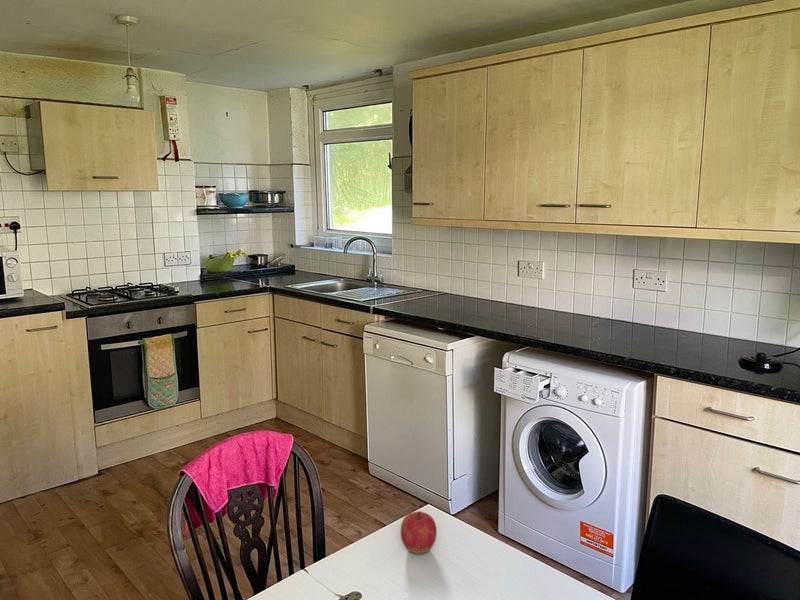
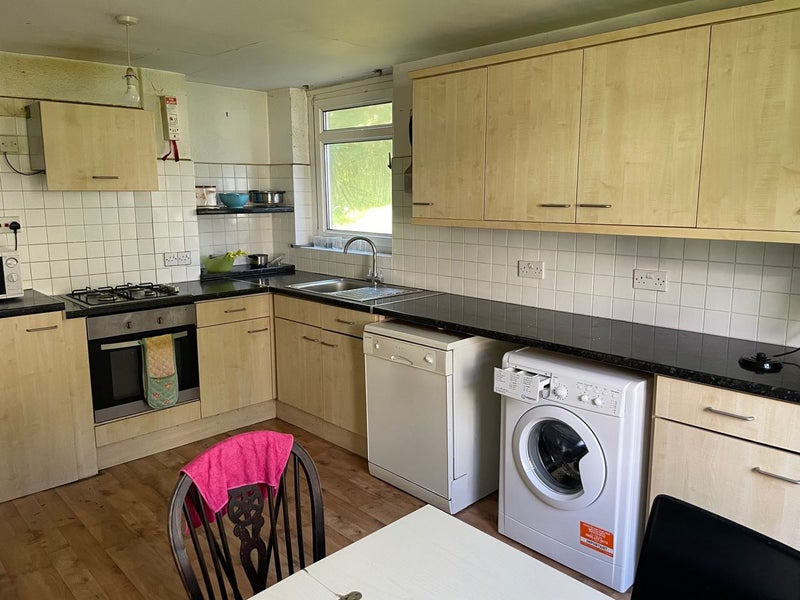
- apple (418, 528)
